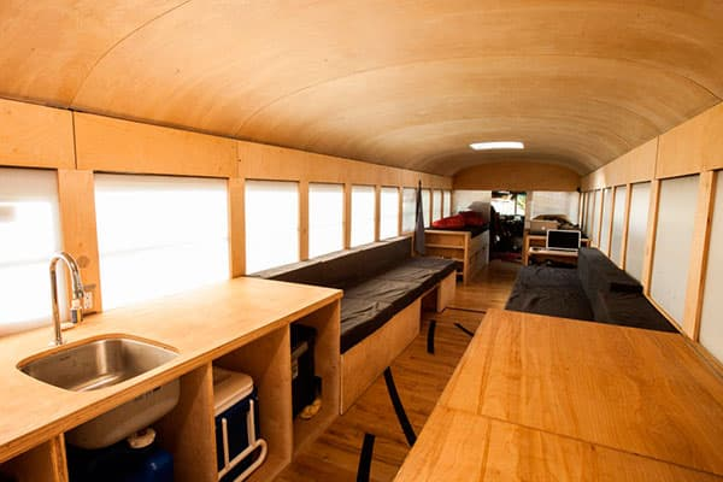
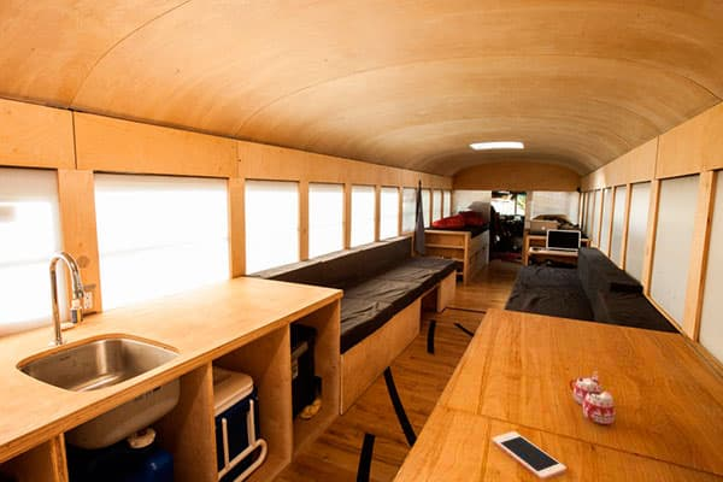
+ mug (589, 394)
+ cell phone (527, 453)
